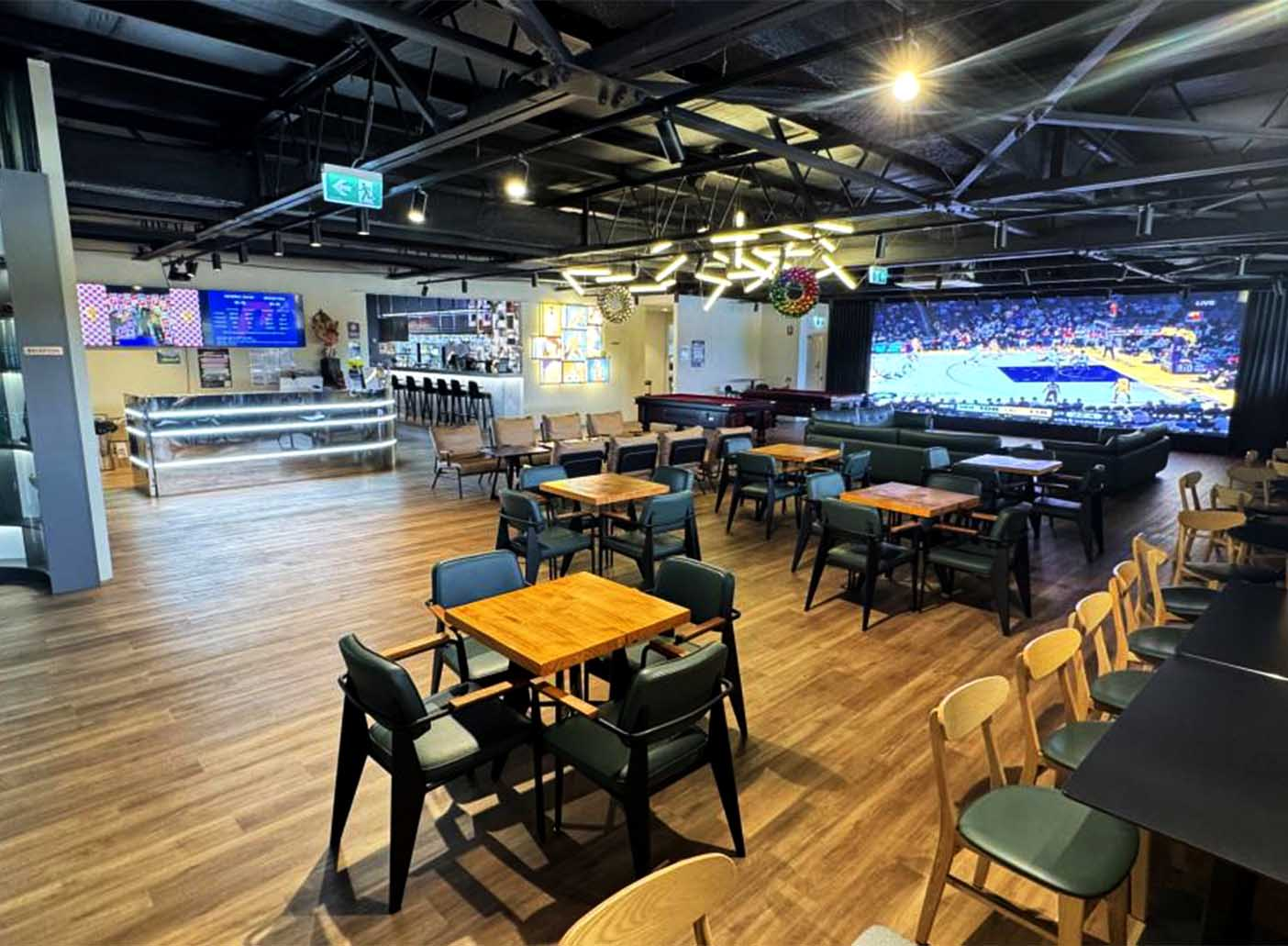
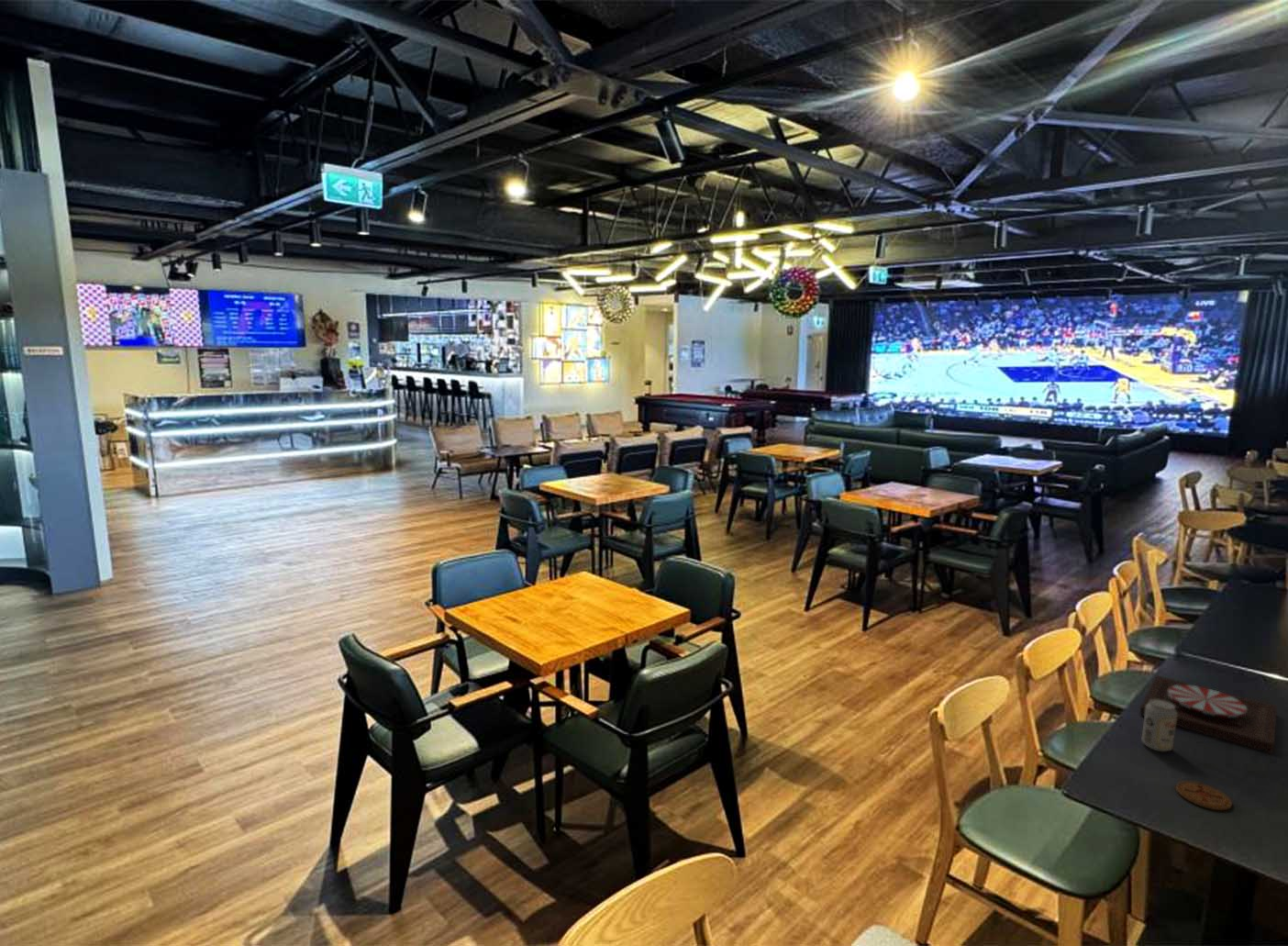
+ coaster (1203, 795)
+ beverage can (1159, 725)
+ plate (1208, 707)
